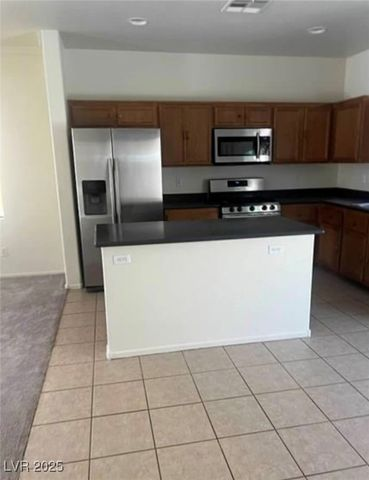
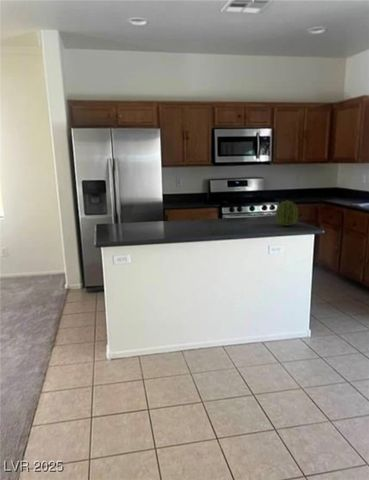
+ fruit (286, 213)
